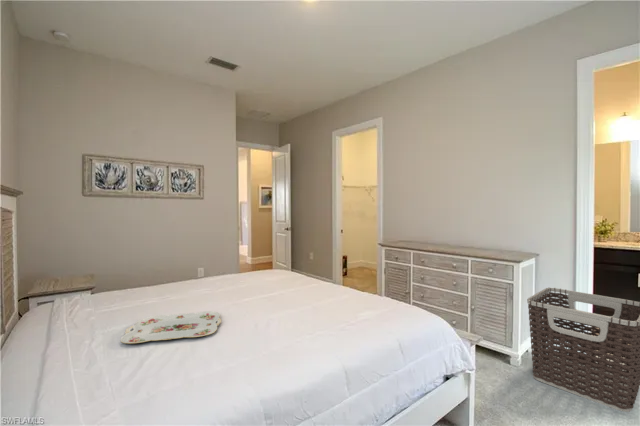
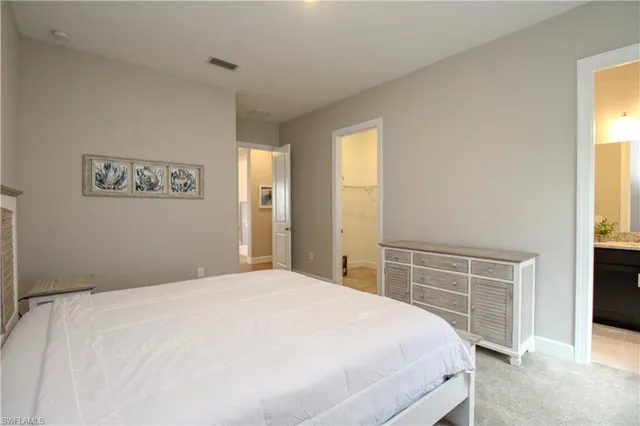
- serving tray (175, 326)
- clothes hamper (585, 341)
